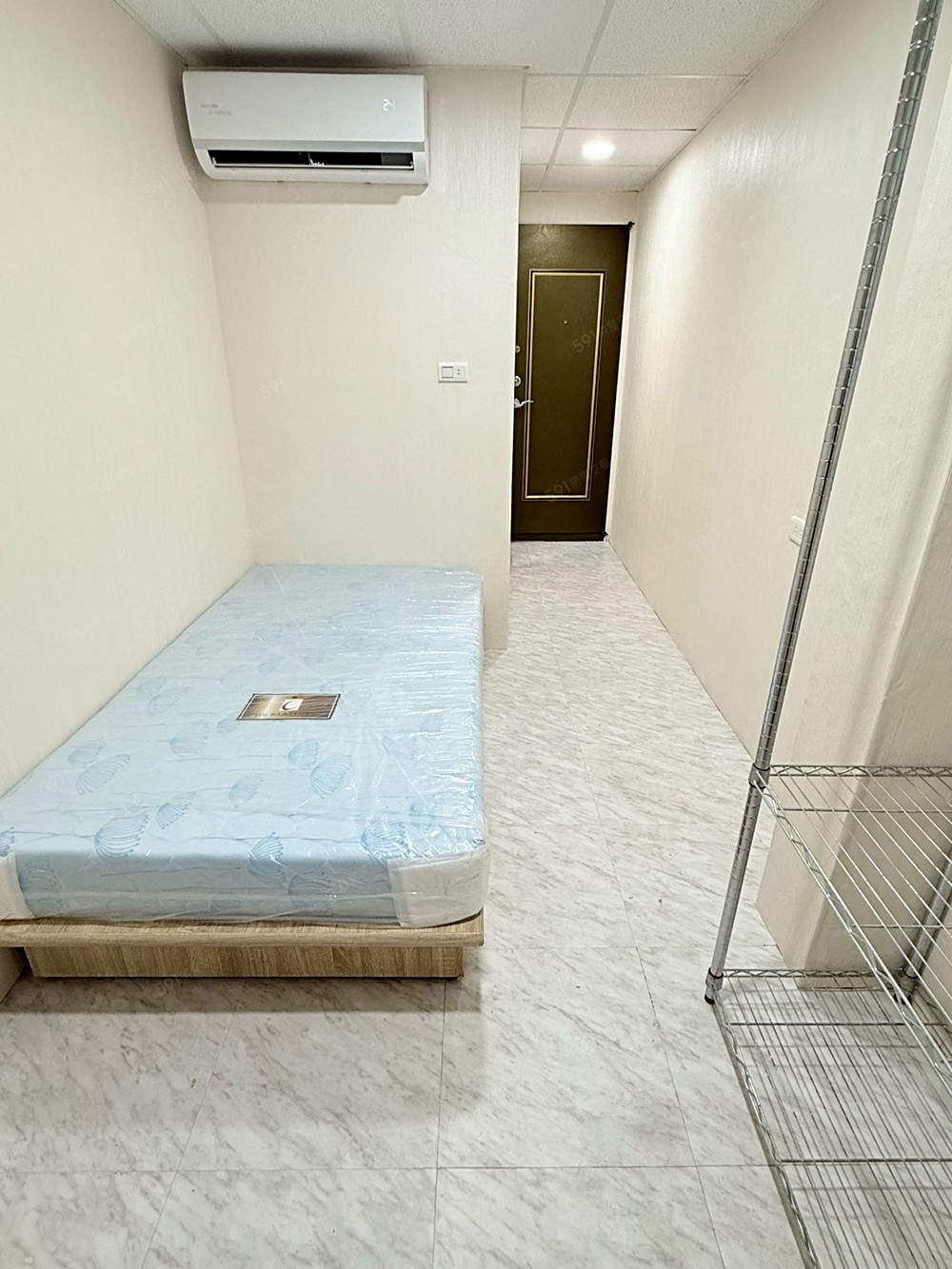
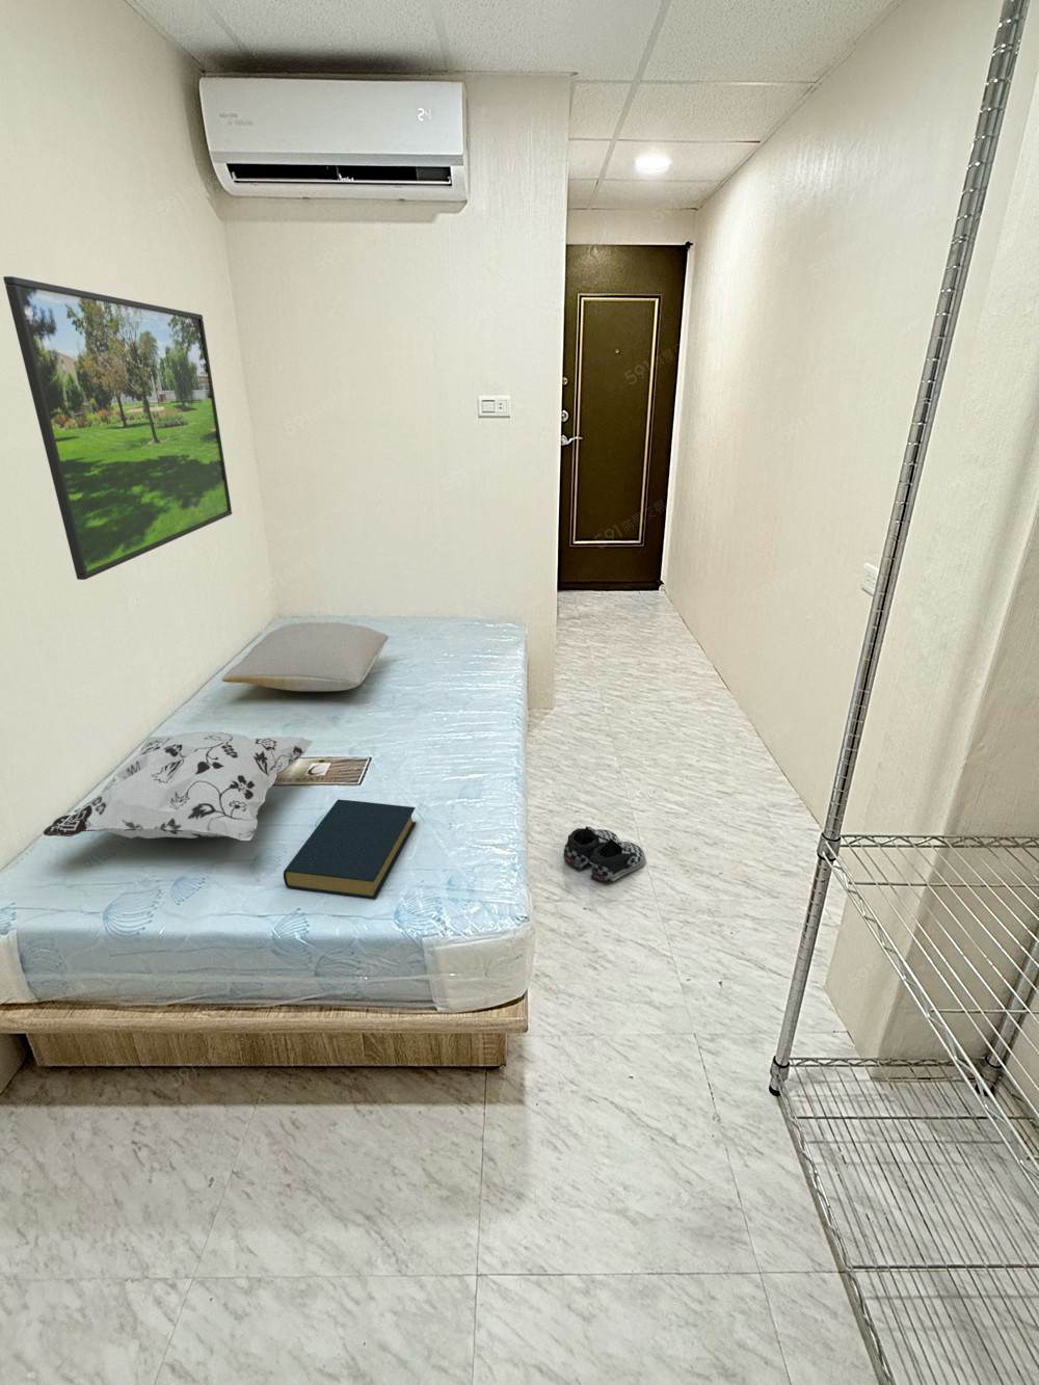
+ shoe (604, 847)
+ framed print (148, 427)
+ decorative pillow (192, 783)
+ pillow (311, 656)
+ hardback book (354, 844)
